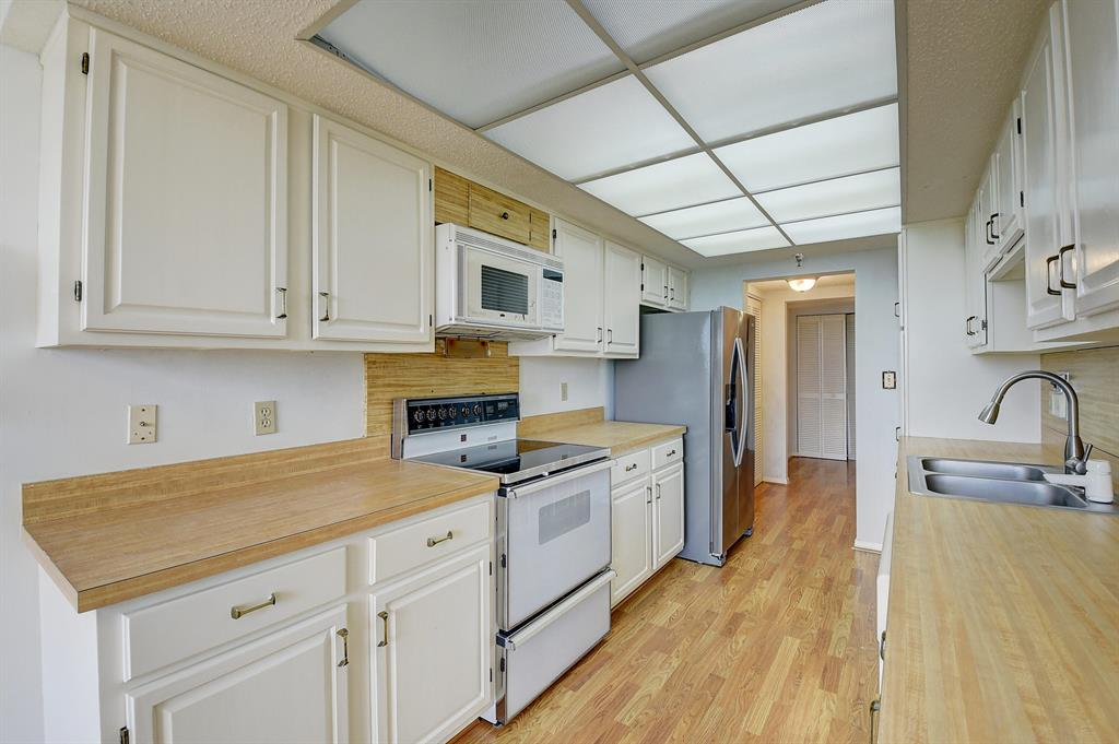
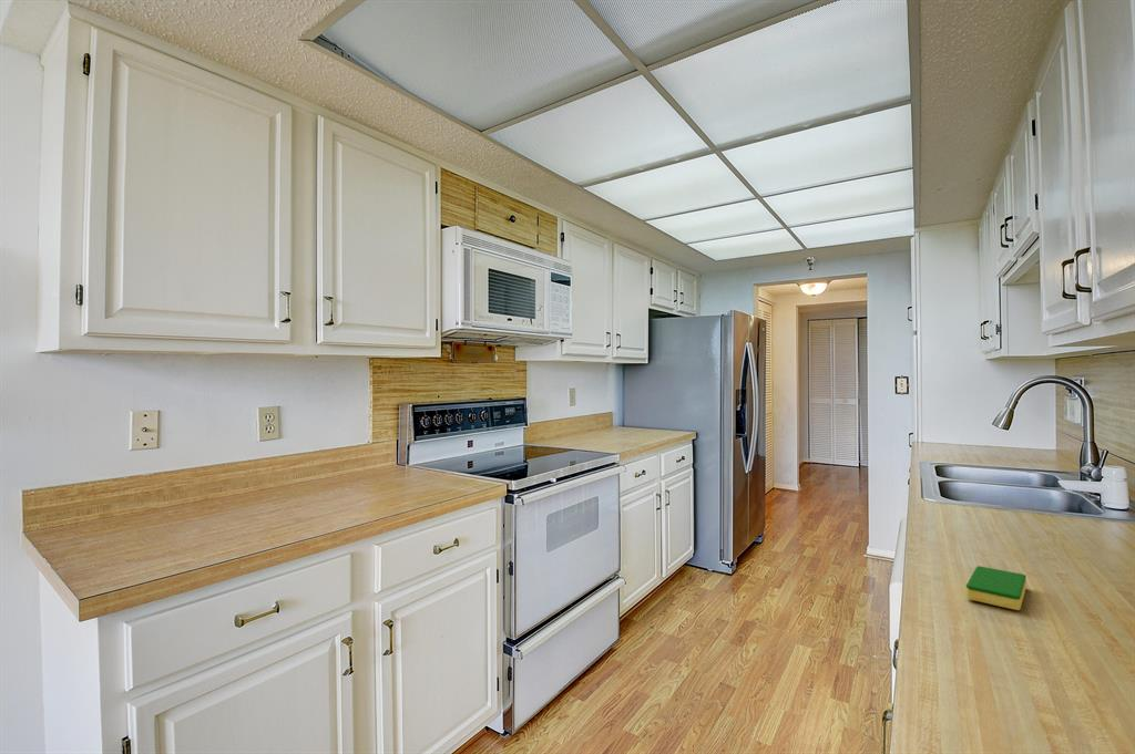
+ dish sponge (996, 586)
